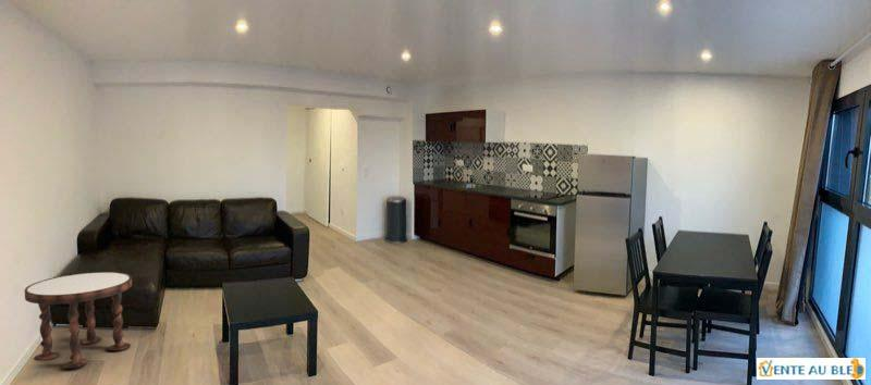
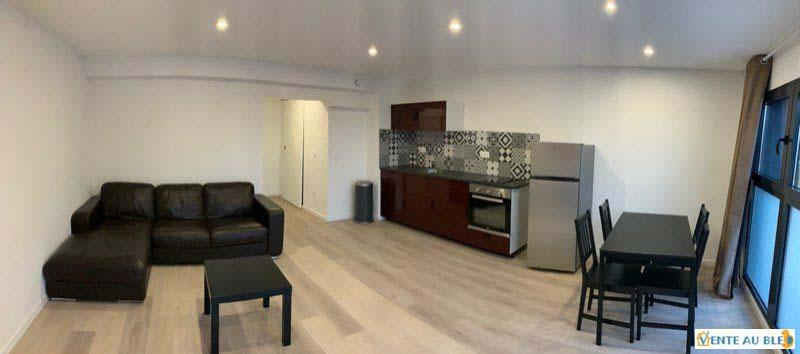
- side table (77, 318)
